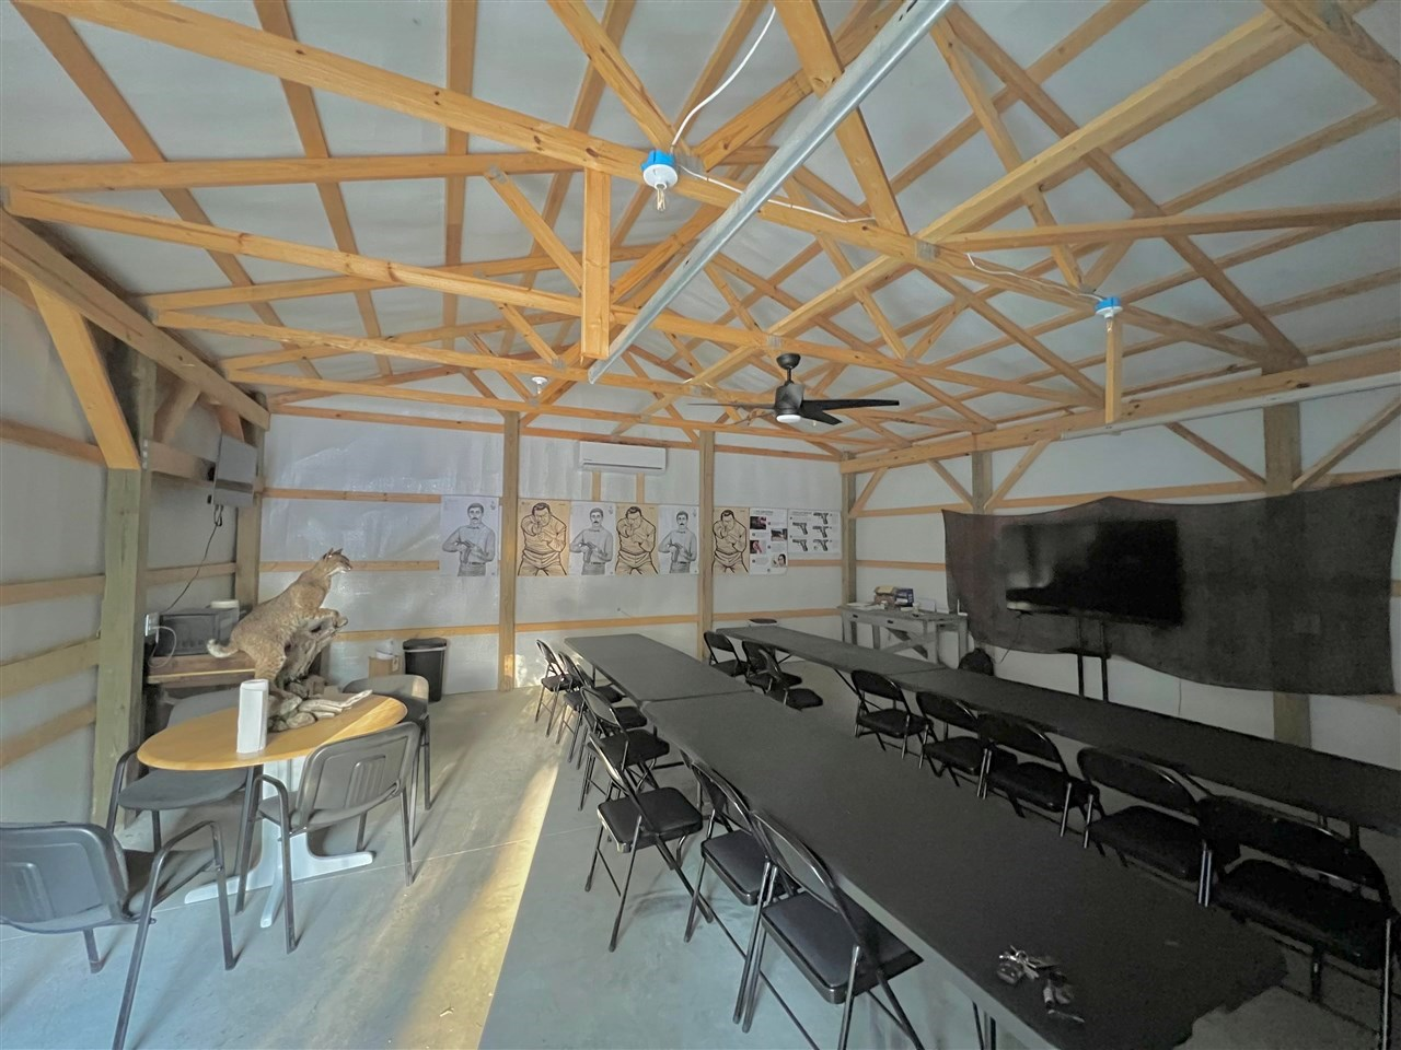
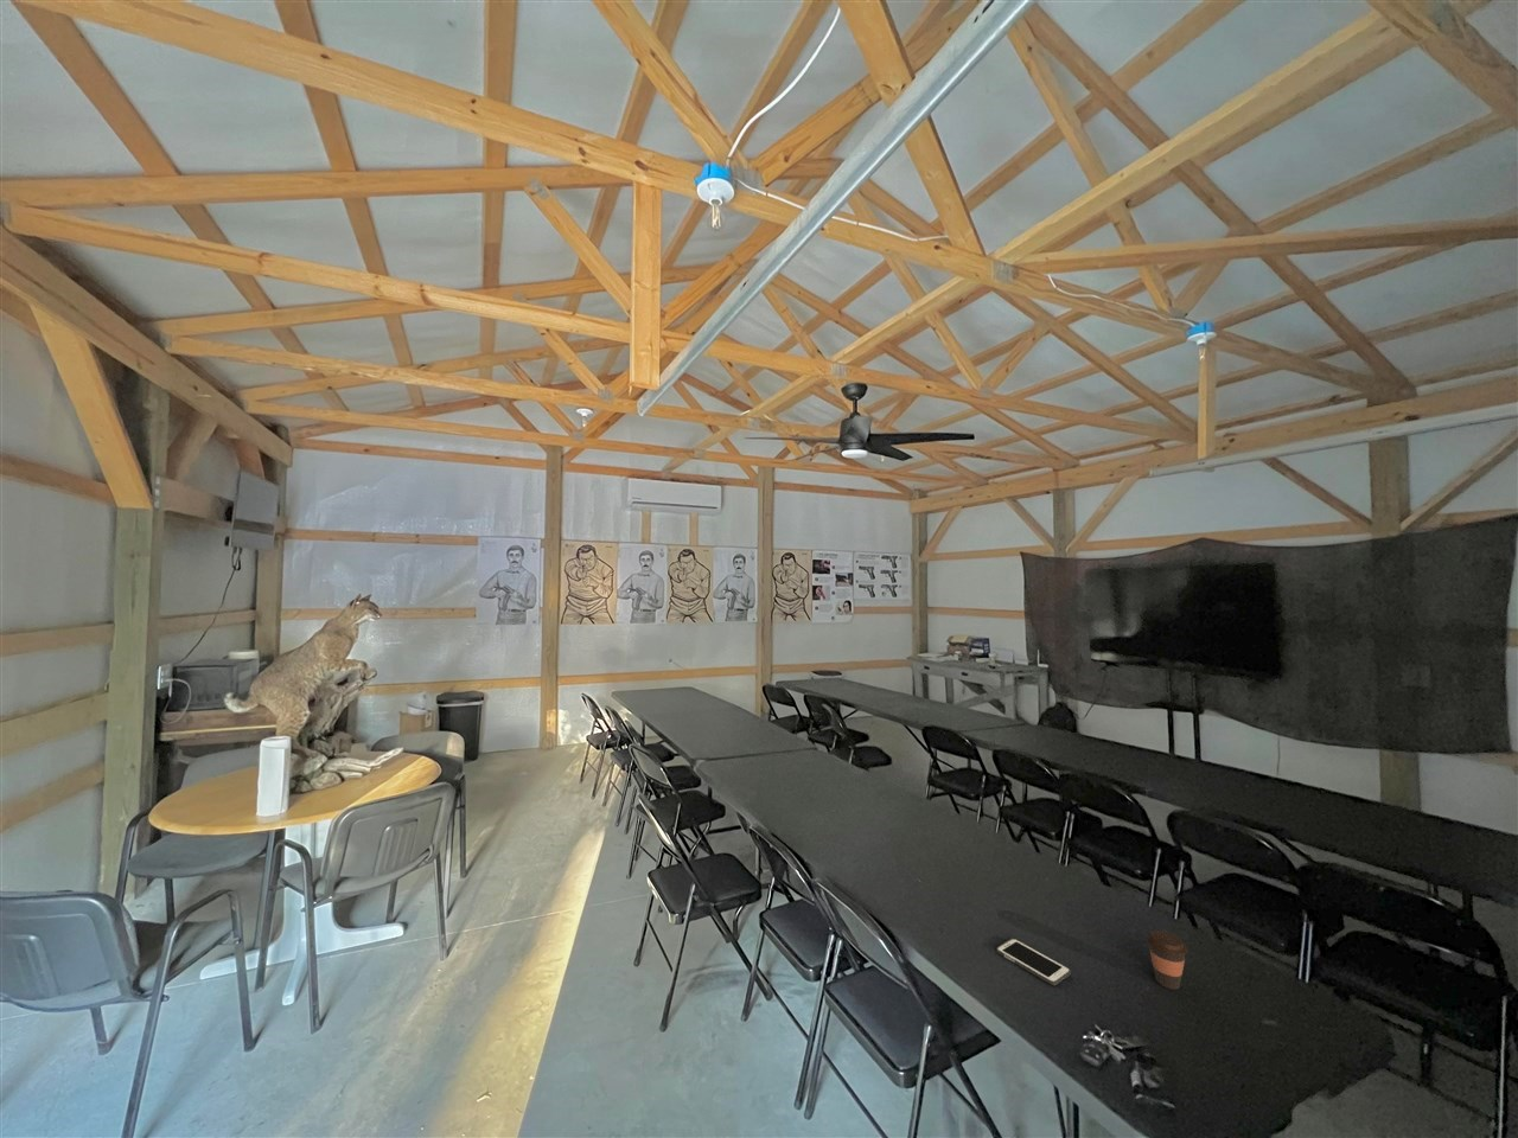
+ coffee cup (1167, 960)
+ cell phone (1032, 960)
